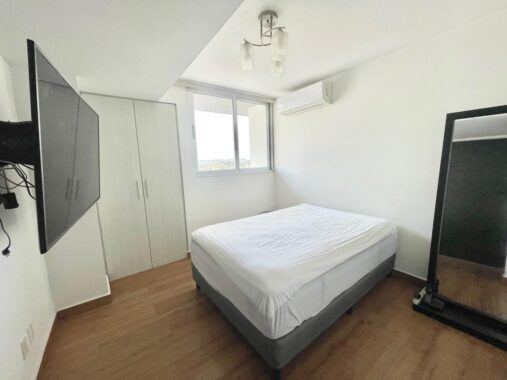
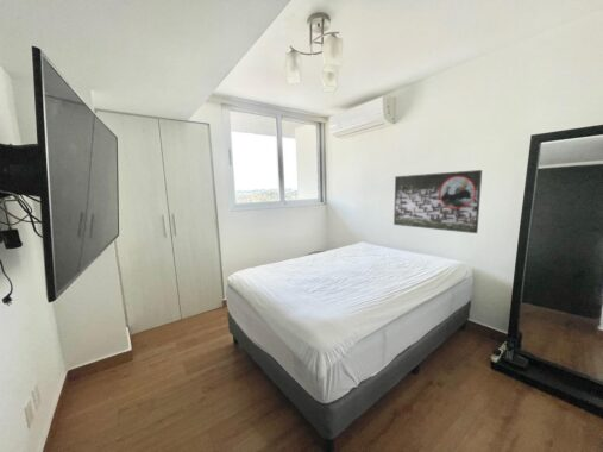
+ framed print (431, 201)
